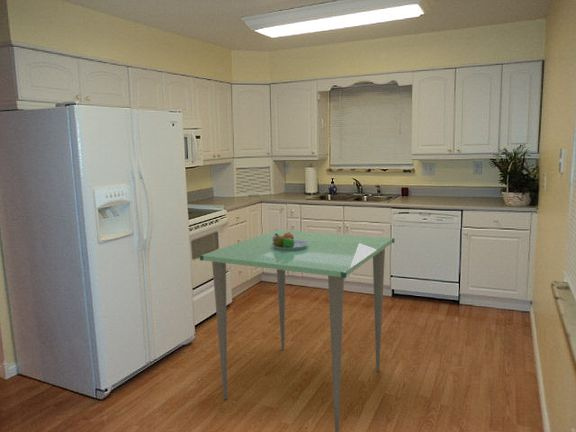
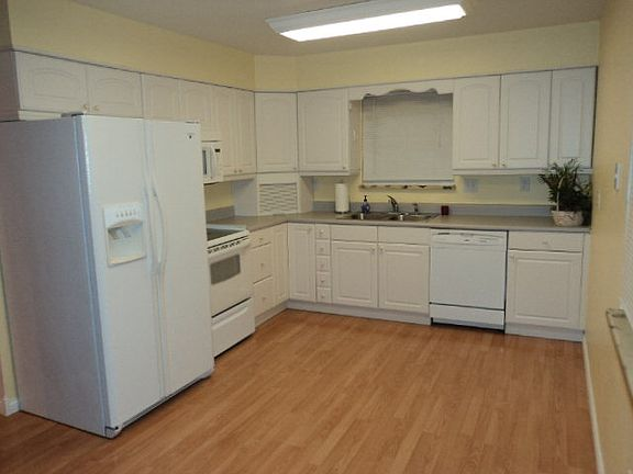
- fruit bowl (288, 239)
- dining table (284, 316)
